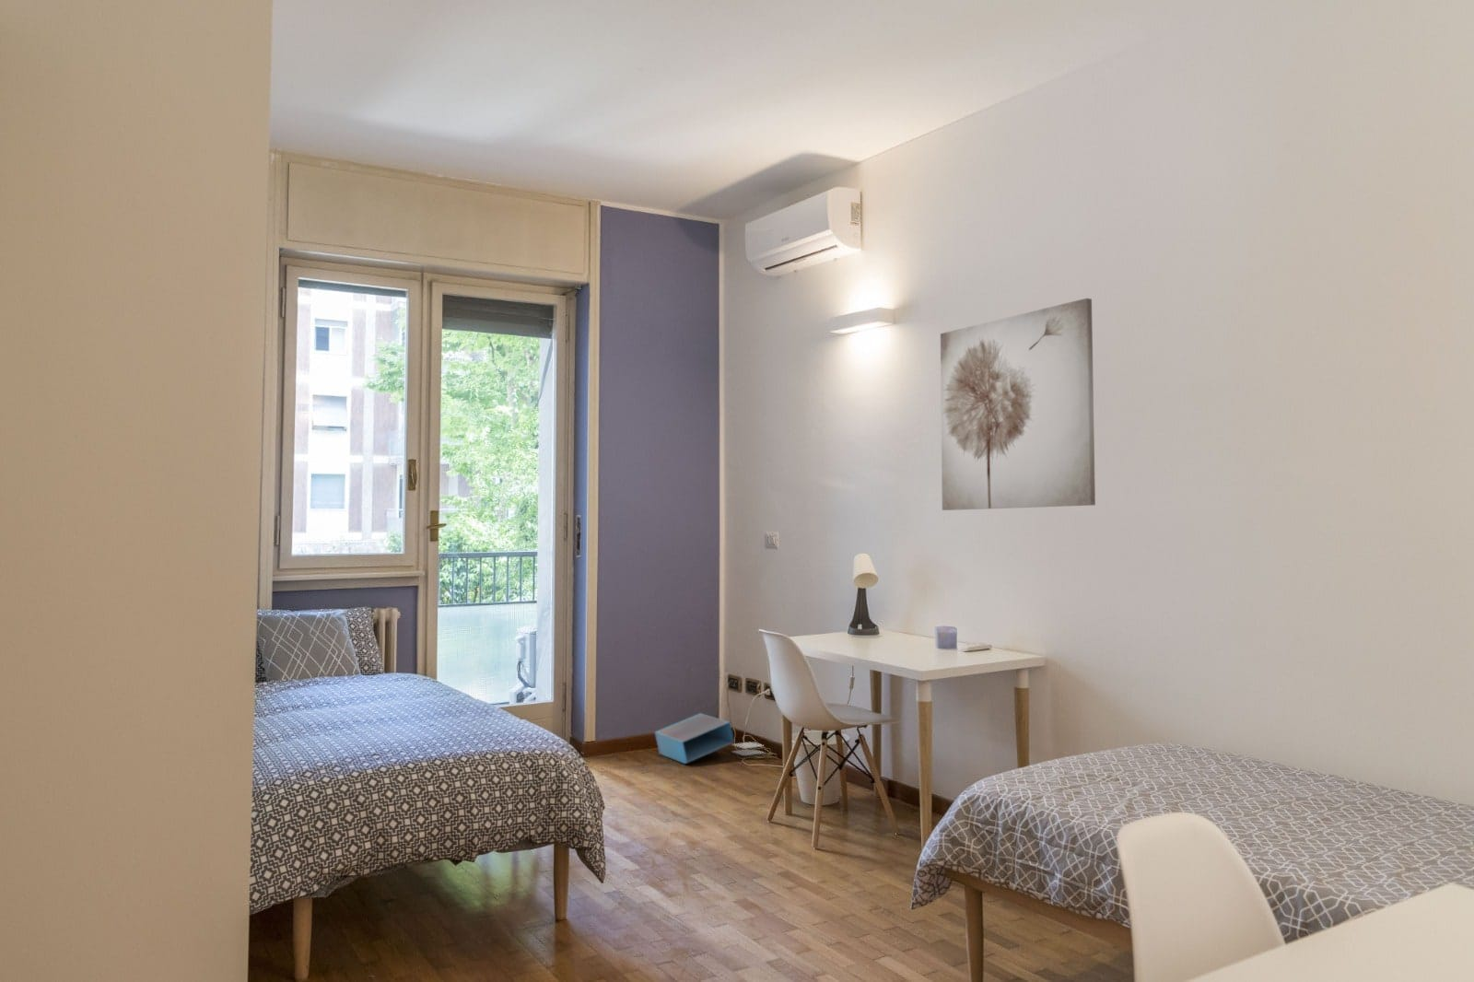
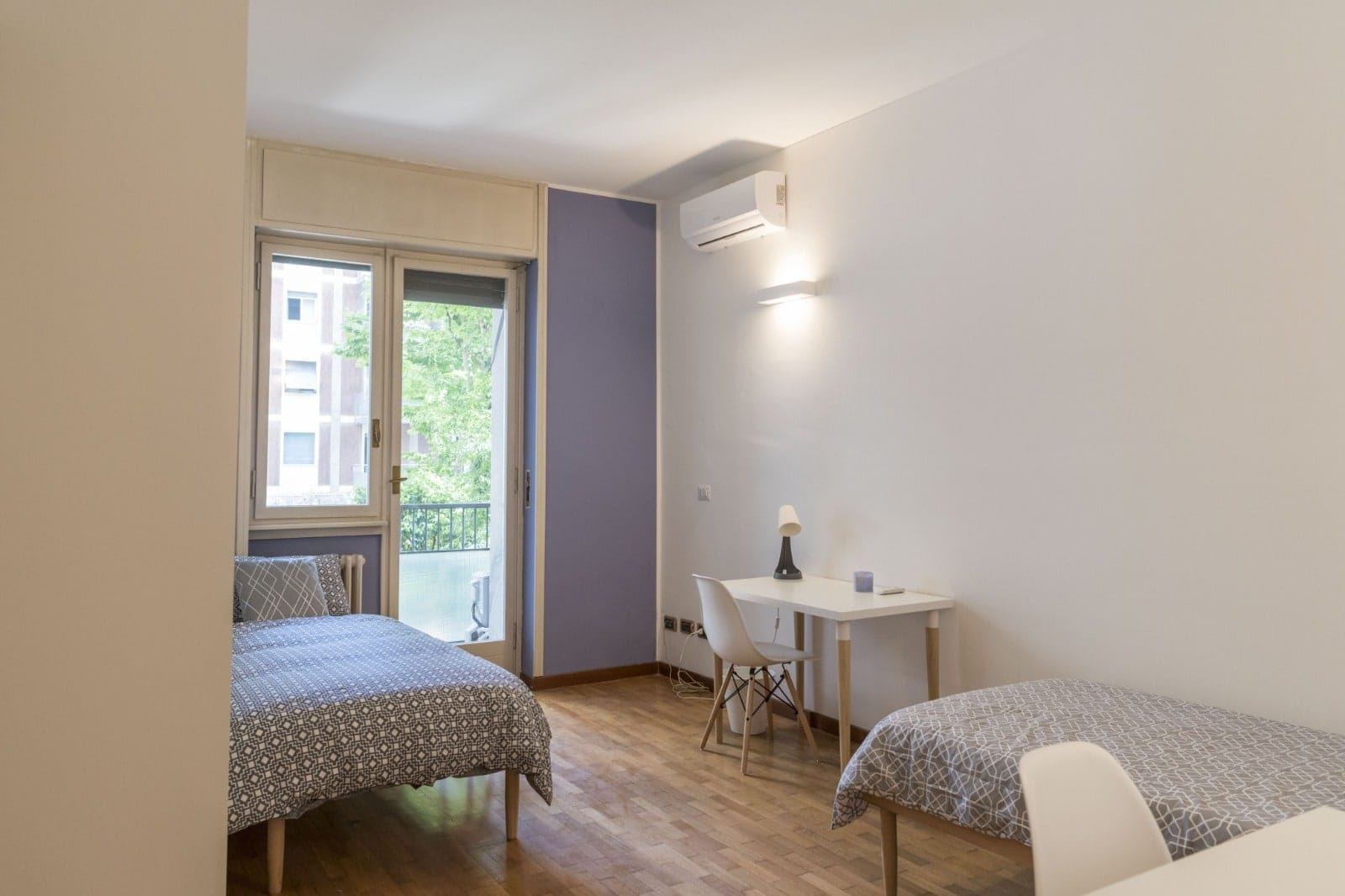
- storage bin (712, 735)
- wall art (1010, 412)
